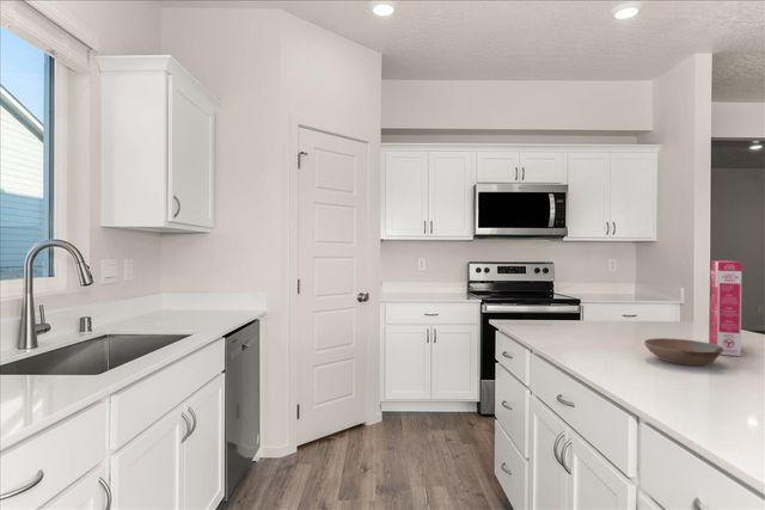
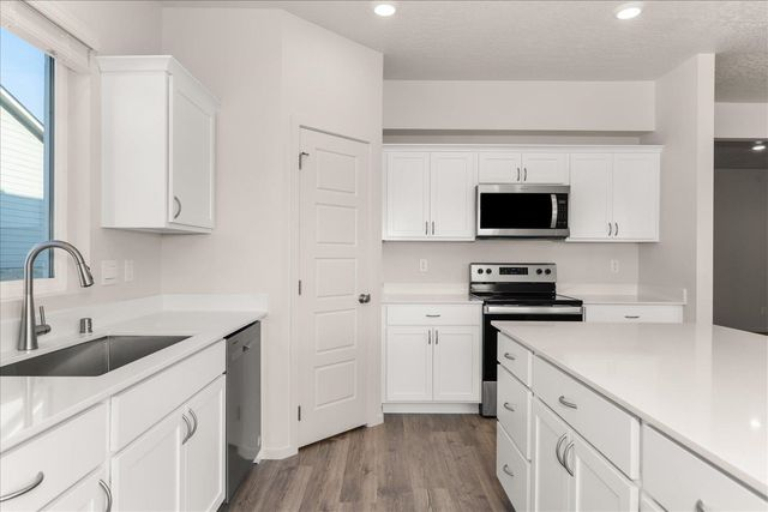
- bowl (683, 352)
- cereal box (723, 305)
